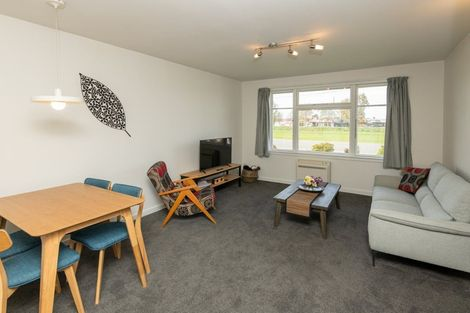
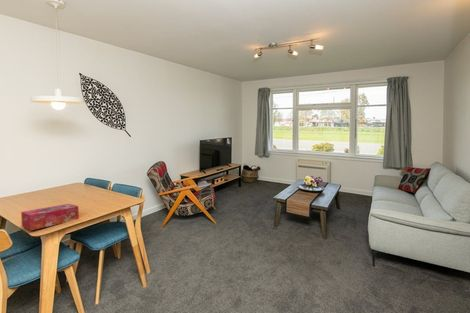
+ tissue box (51, 215)
